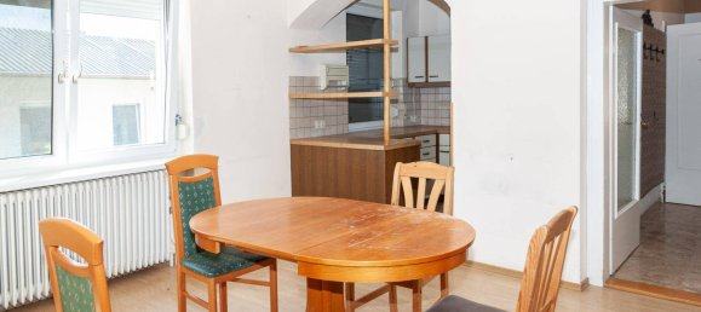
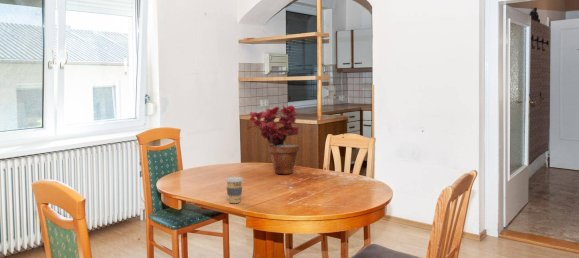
+ potted plant (278, 139)
+ coffee cup (234, 190)
